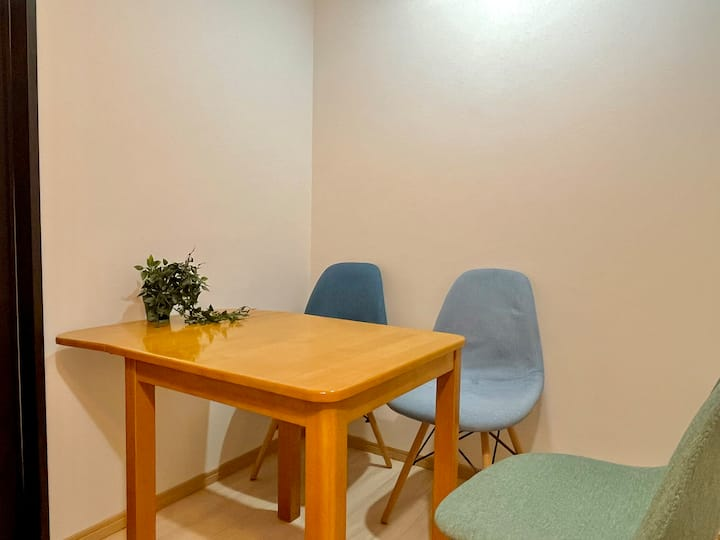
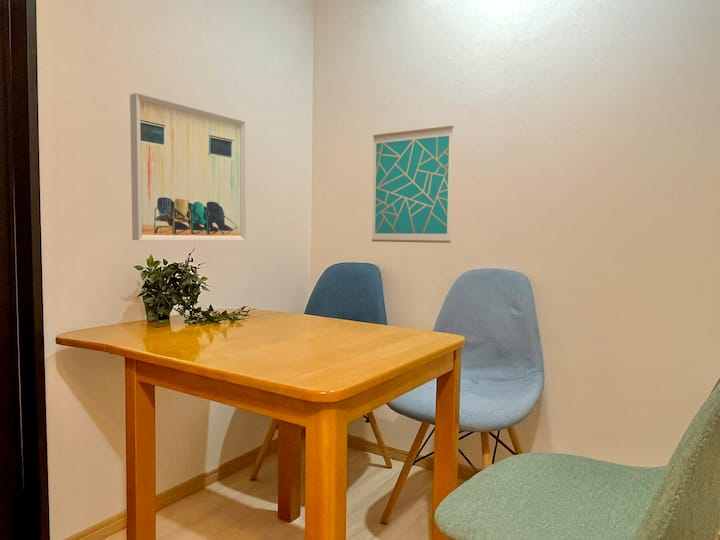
+ wall art (410, 186)
+ wall art (194, 175)
